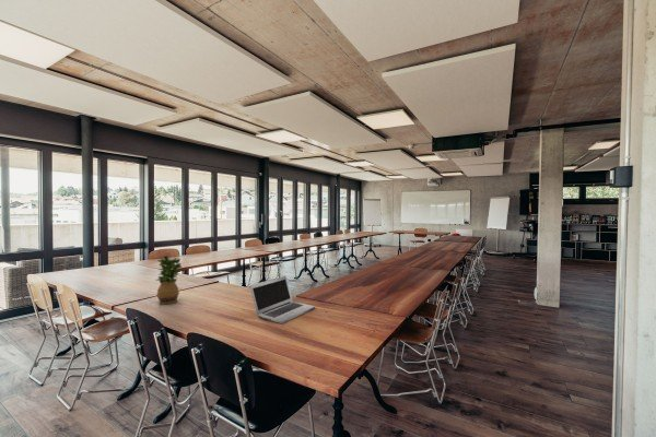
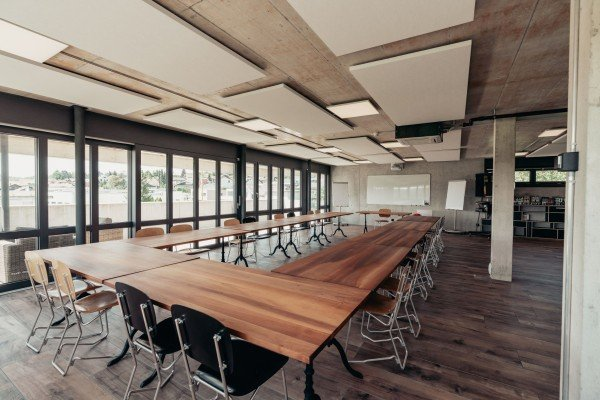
- potted plant (171, 277)
- laptop (283, 297)
